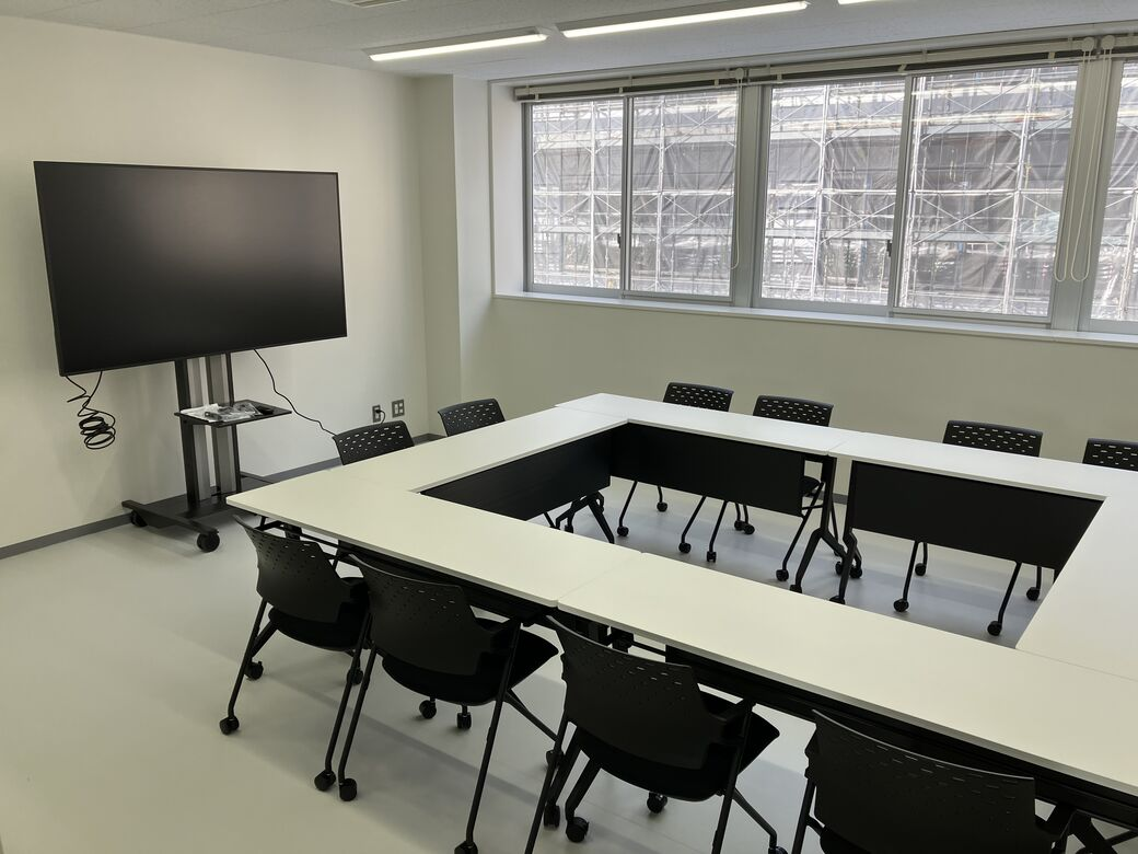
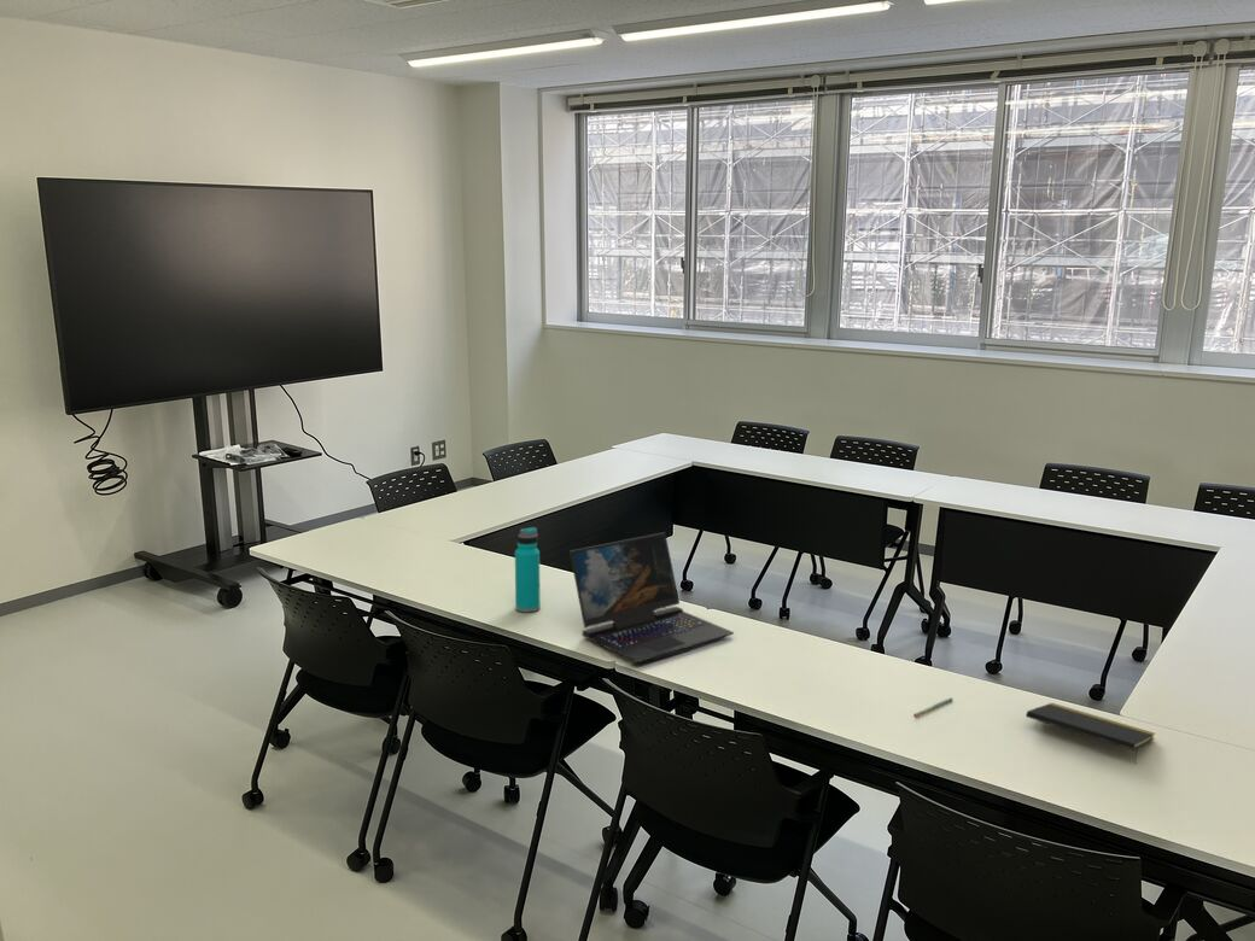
+ pen (933, 707)
+ notepad (1090, 725)
+ water bottle (527, 568)
+ laptop (650, 594)
